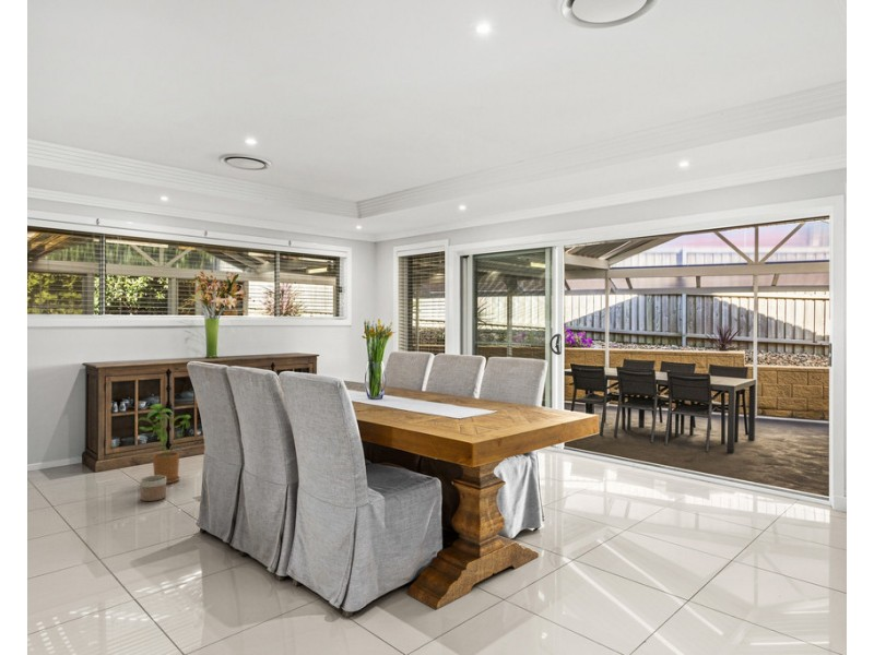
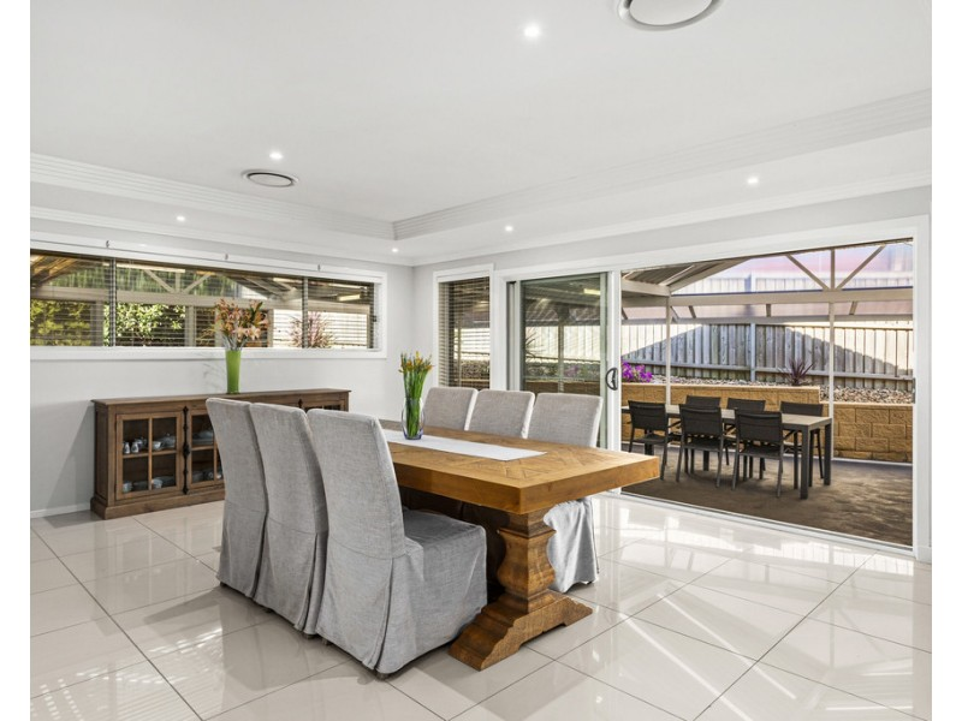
- house plant (161, 442)
- planter (153, 488)
